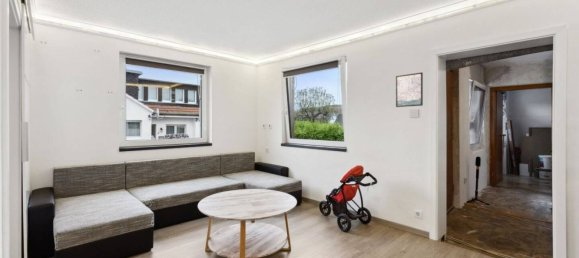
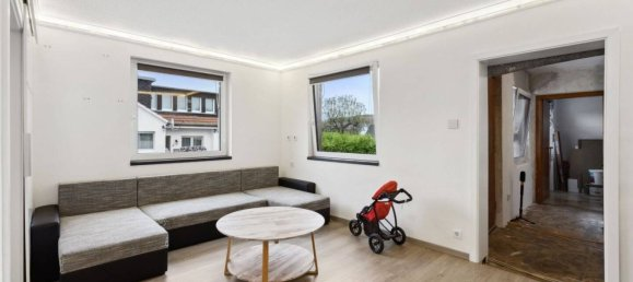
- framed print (408, 90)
